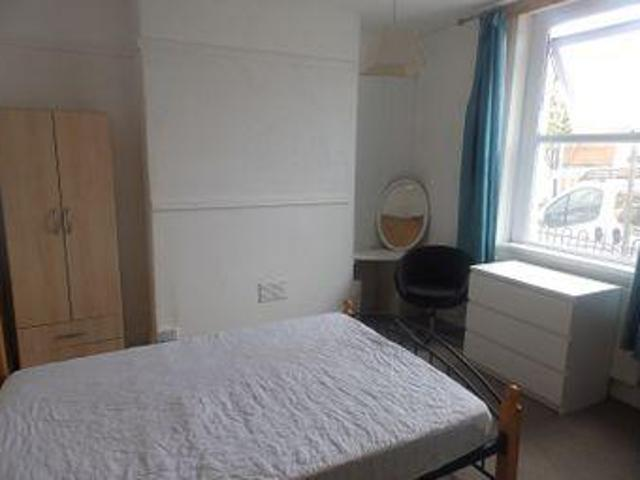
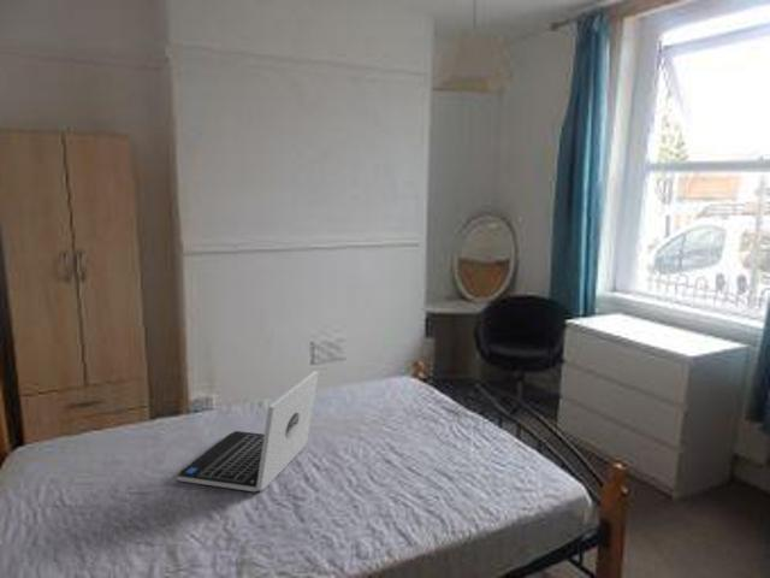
+ laptop (250, 432)
